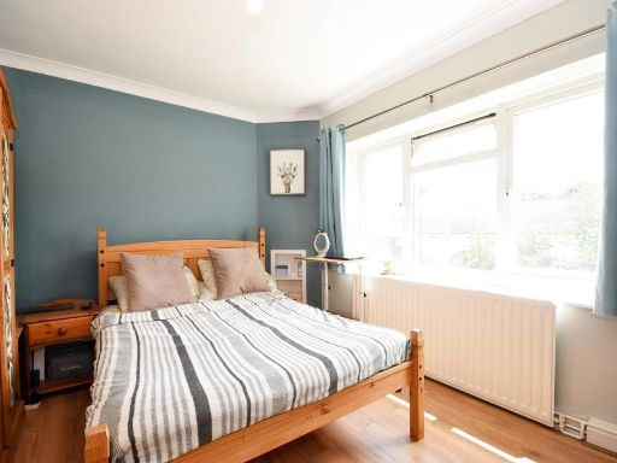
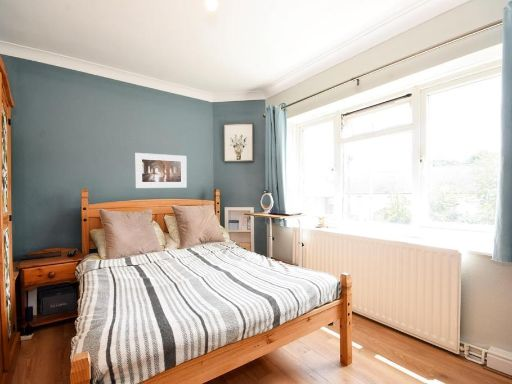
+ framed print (162, 171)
